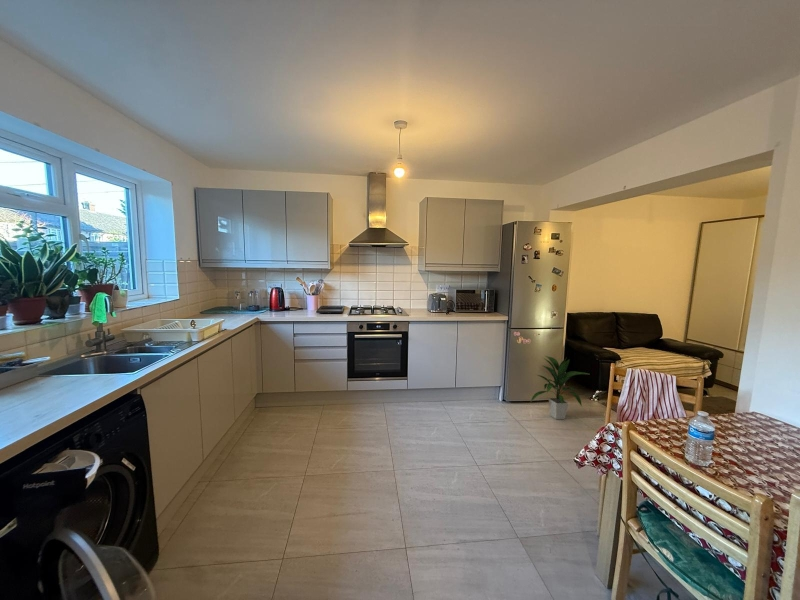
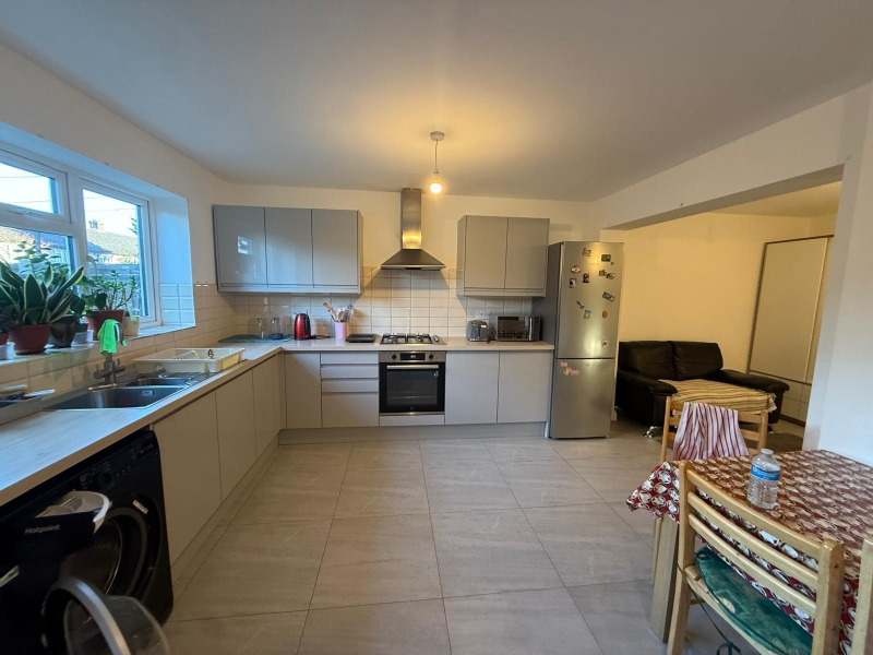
- indoor plant (556, 385)
